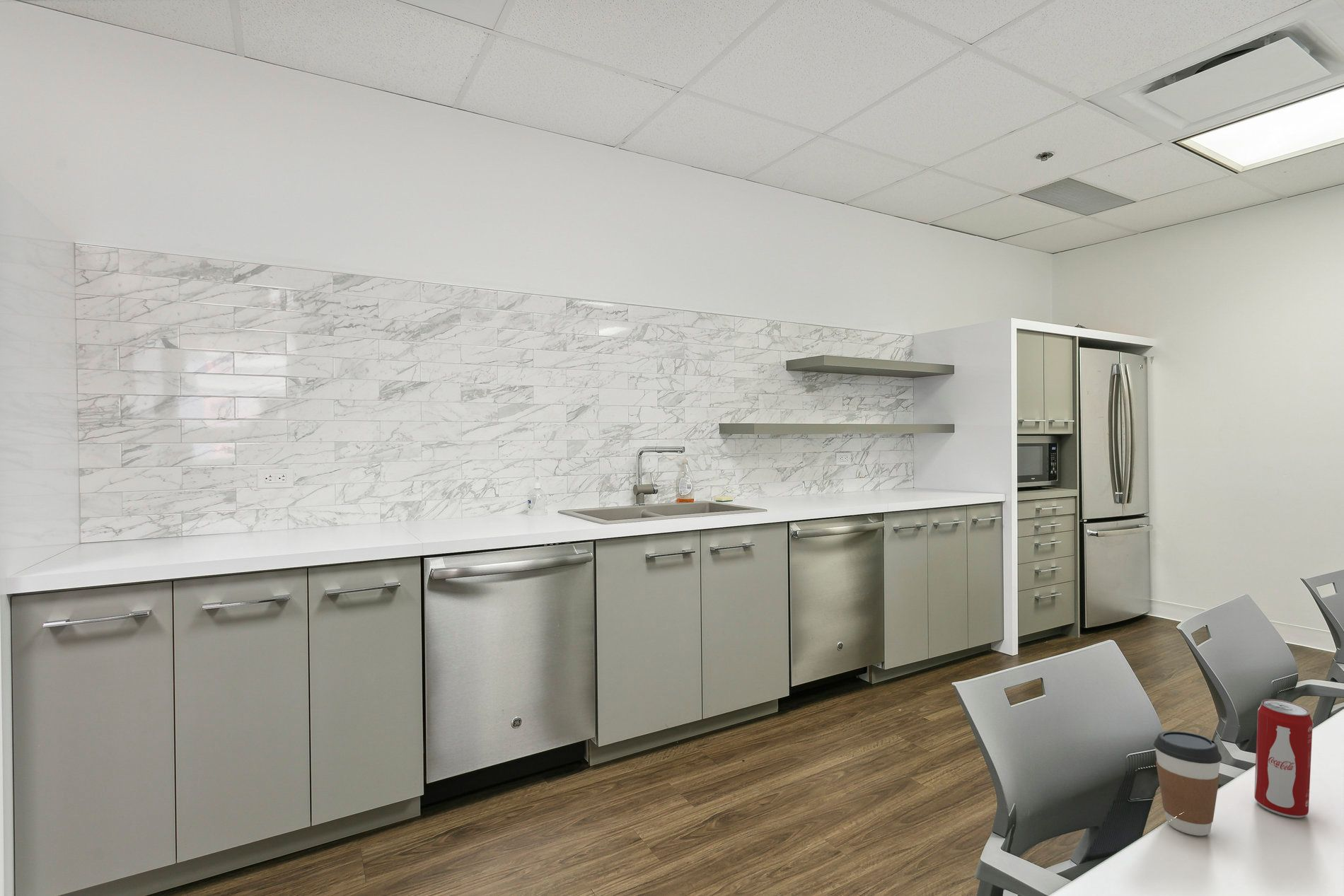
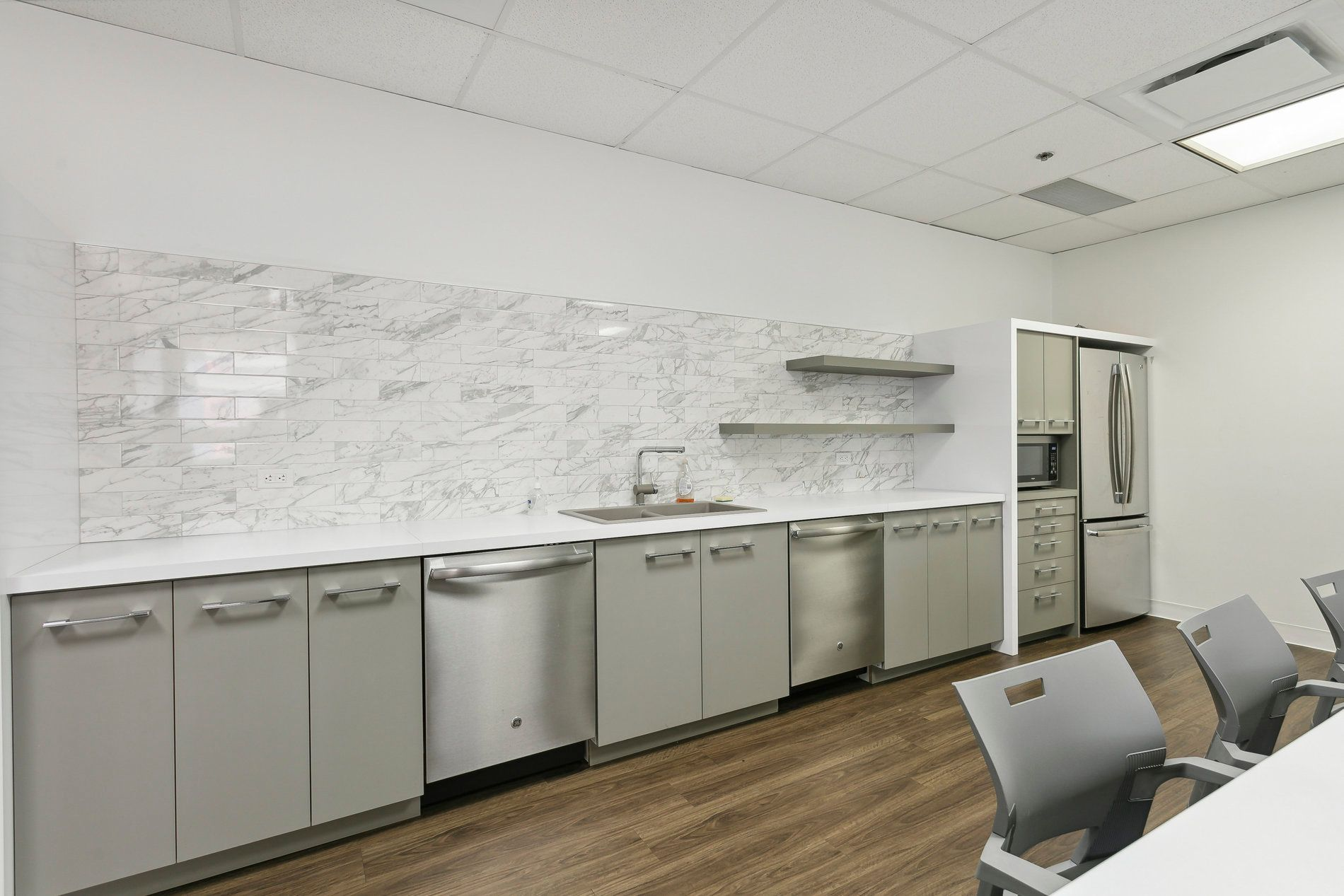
- beverage can (1282, 757)
- coffee cup (1187, 782)
